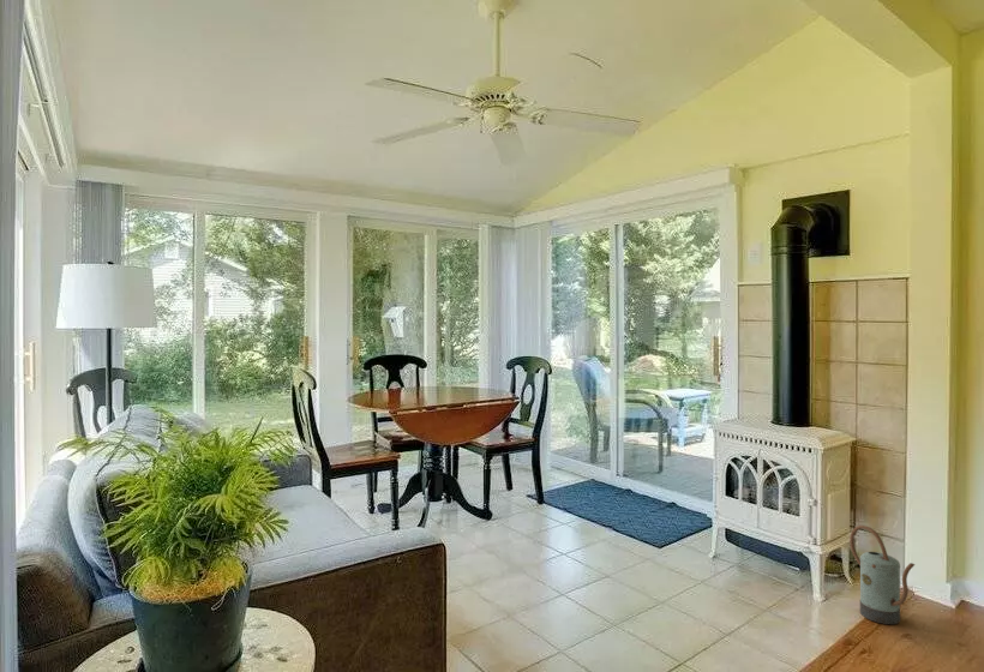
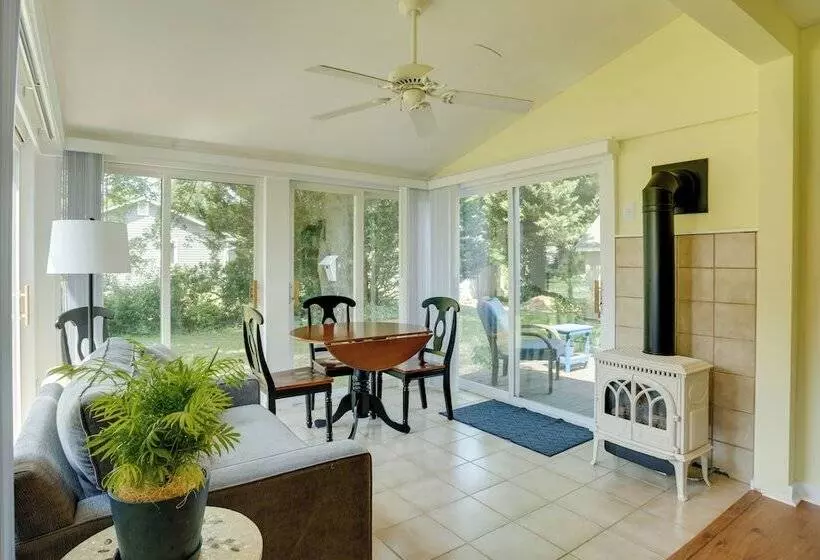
- watering can (880, 574)
